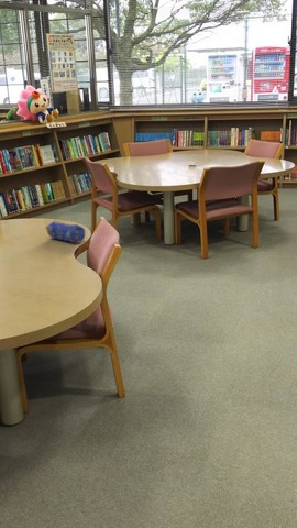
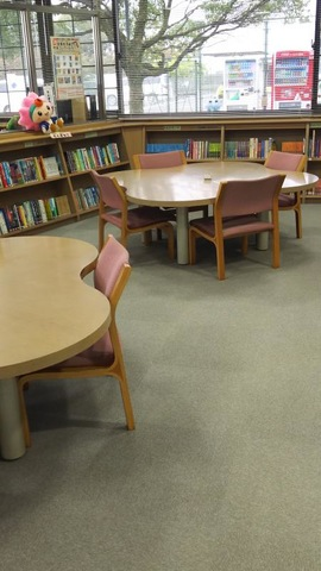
- pencil case (65, 231)
